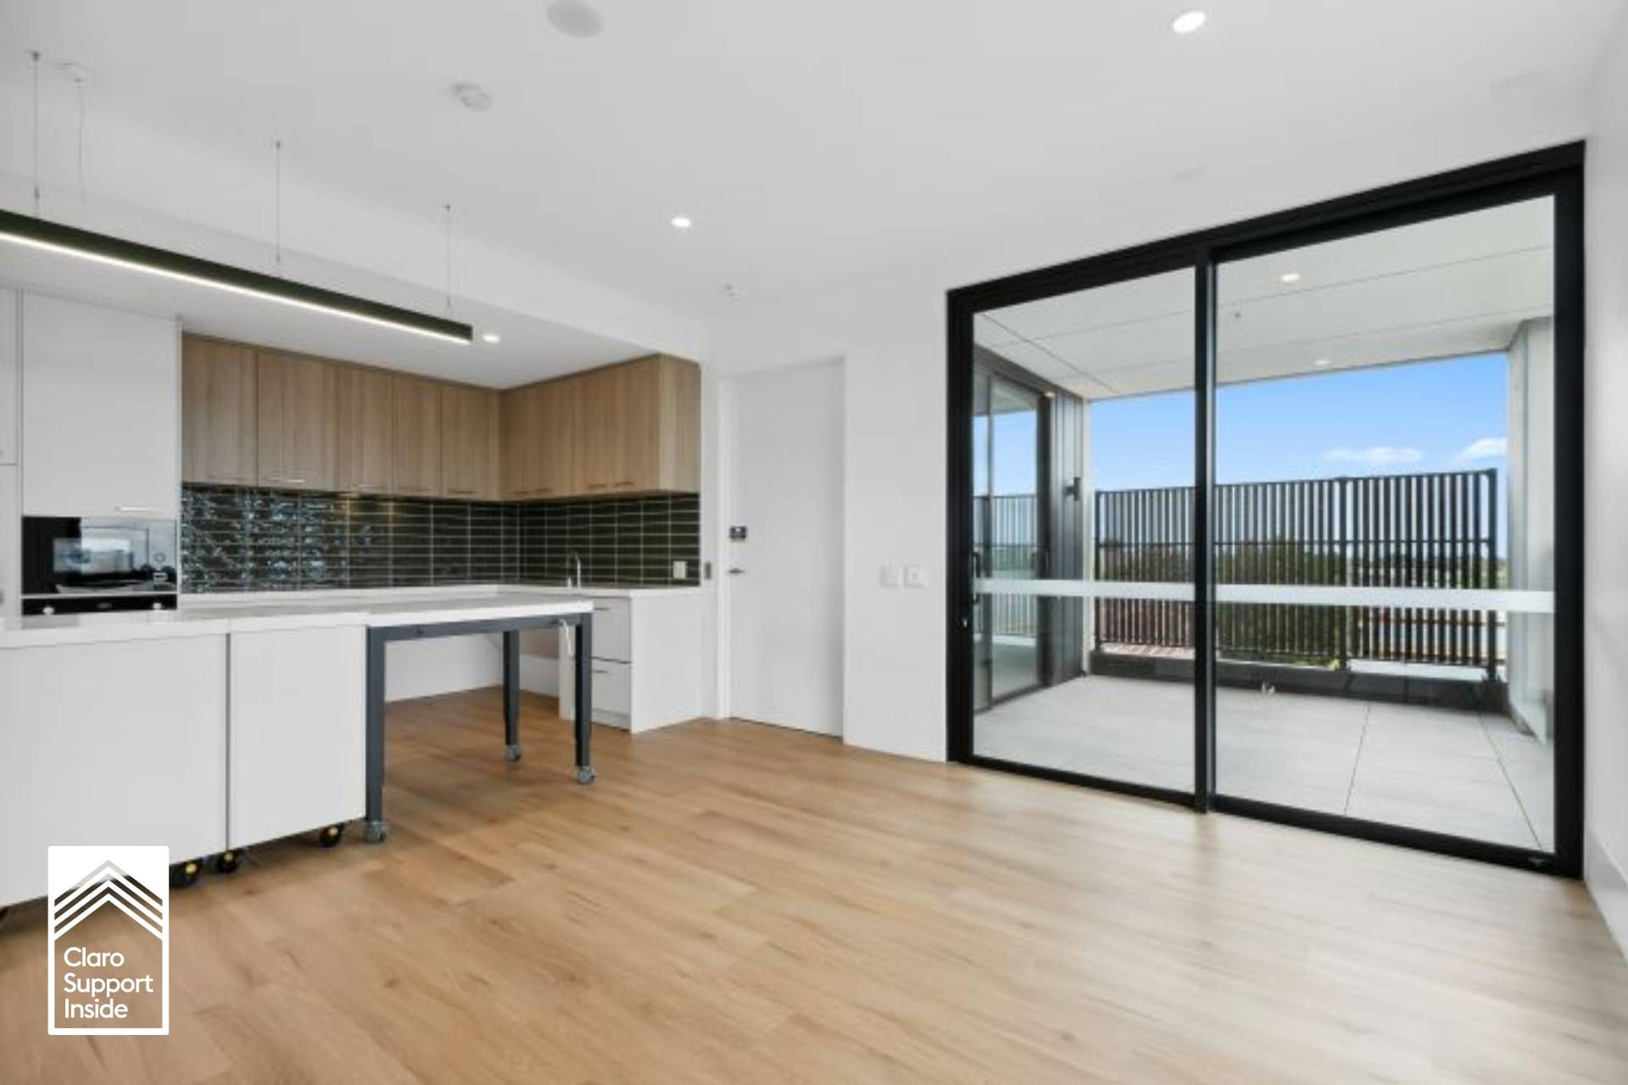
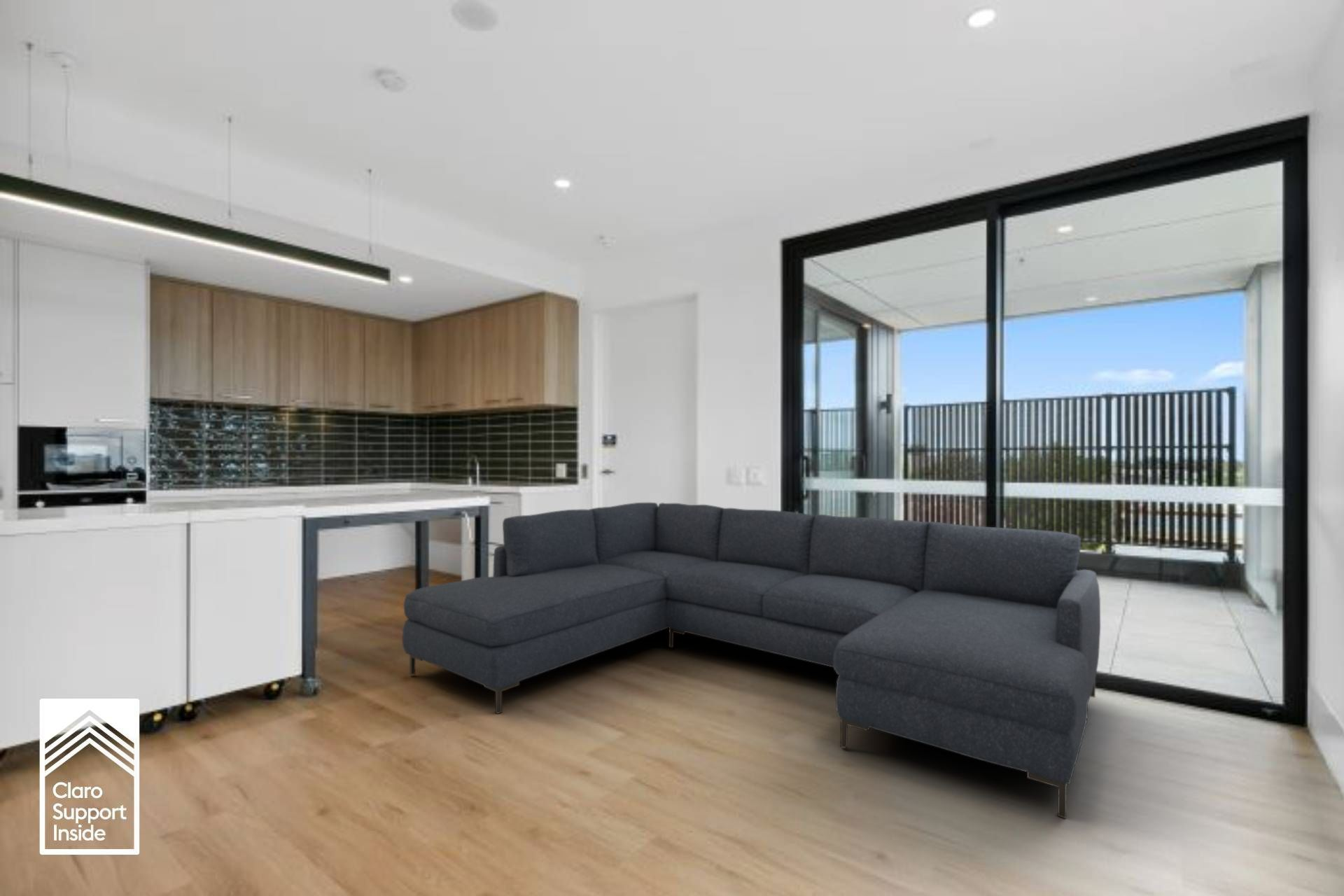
+ sofa (736, 606)
